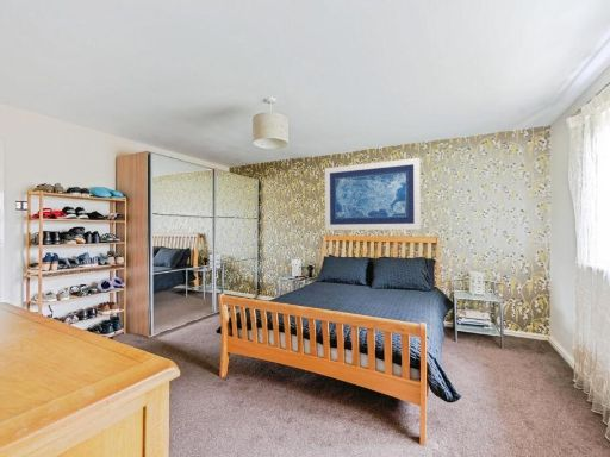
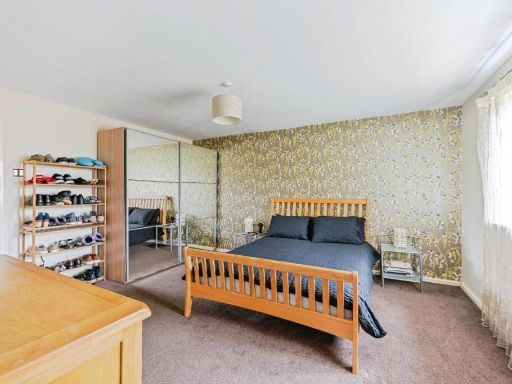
- wall art (369, 196)
